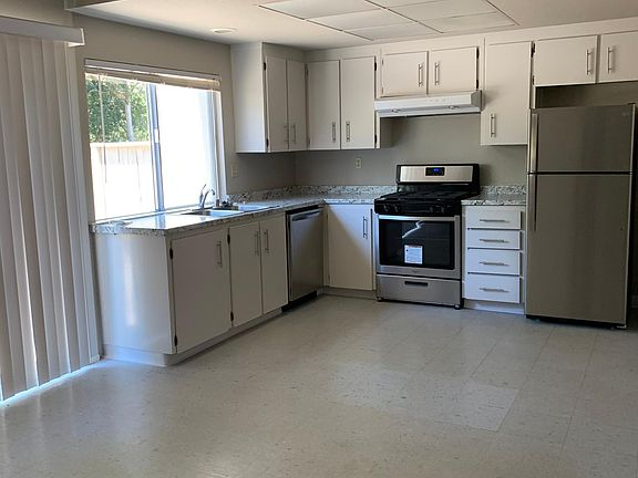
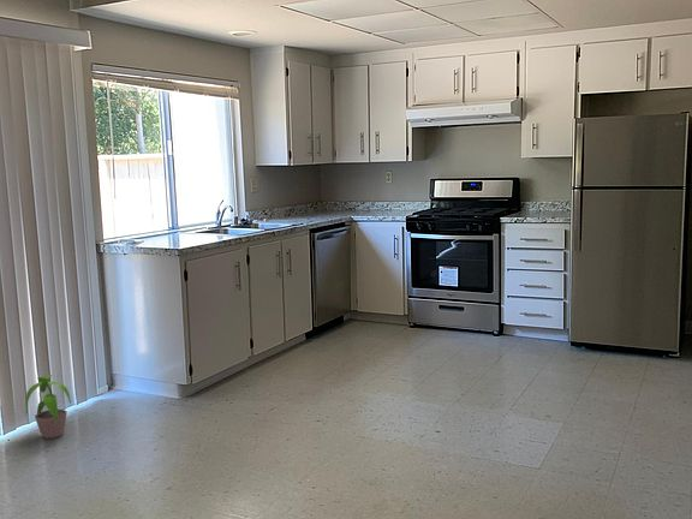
+ potted plant (49, 406)
